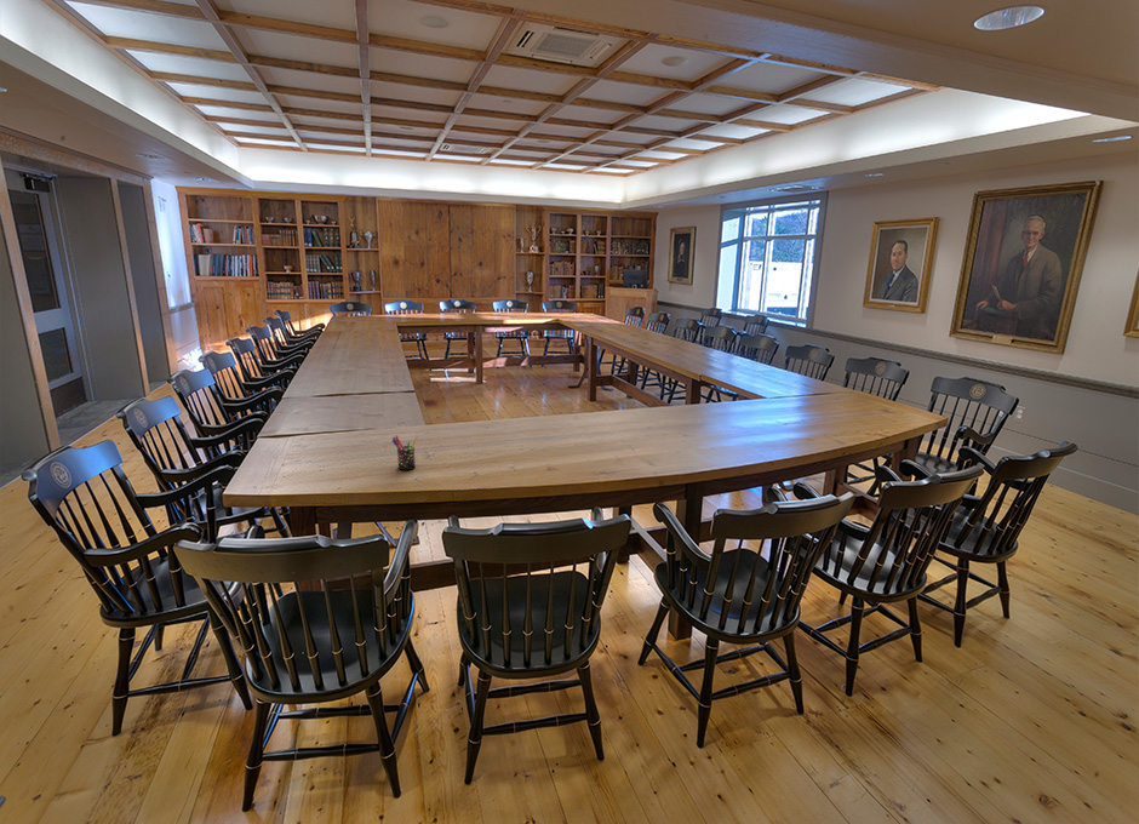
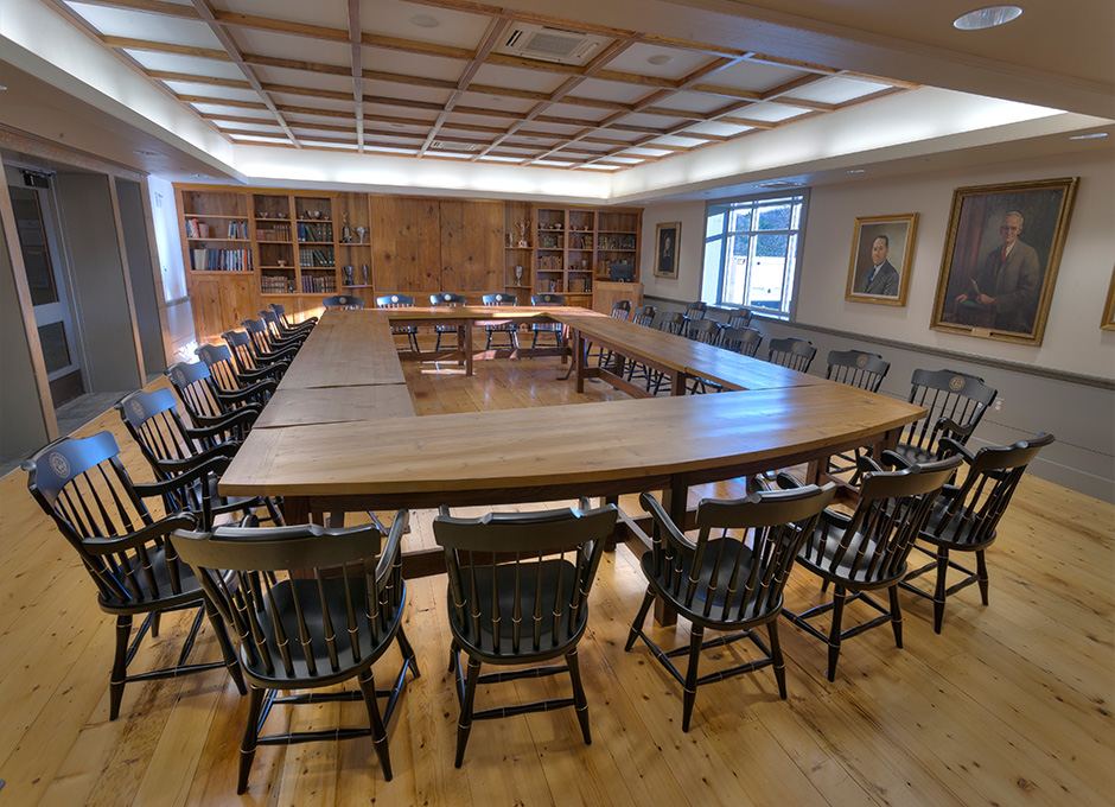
- pen holder (405, 451)
